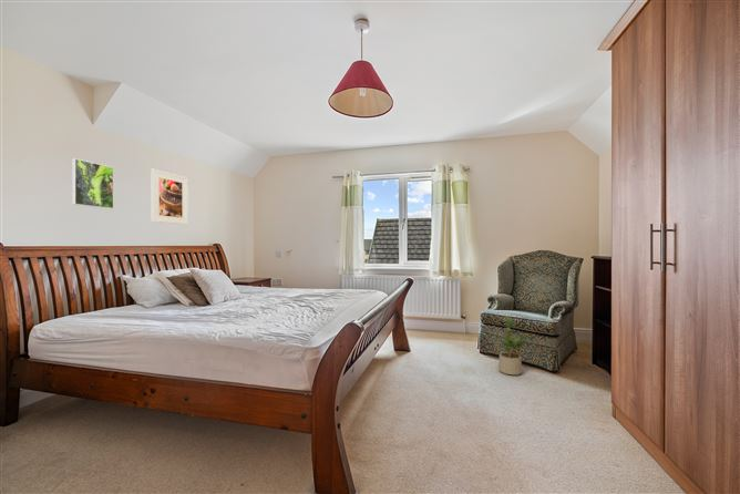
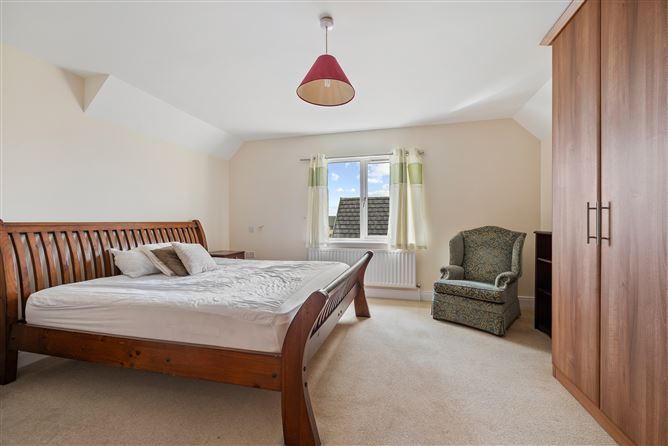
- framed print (171, 198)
- potted plant (513, 343)
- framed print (93, 185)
